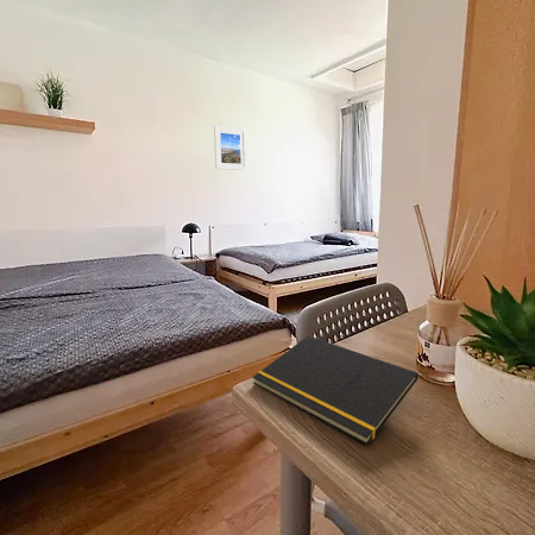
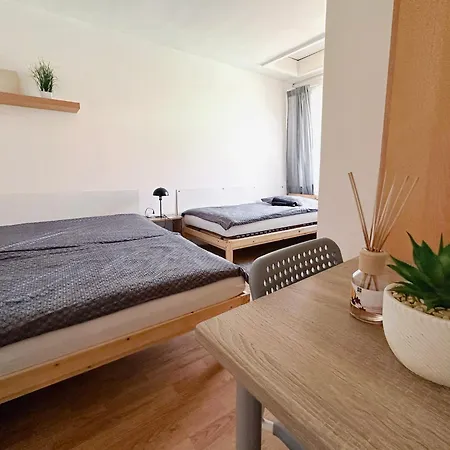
- notepad (331, 378)
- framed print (231, 149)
